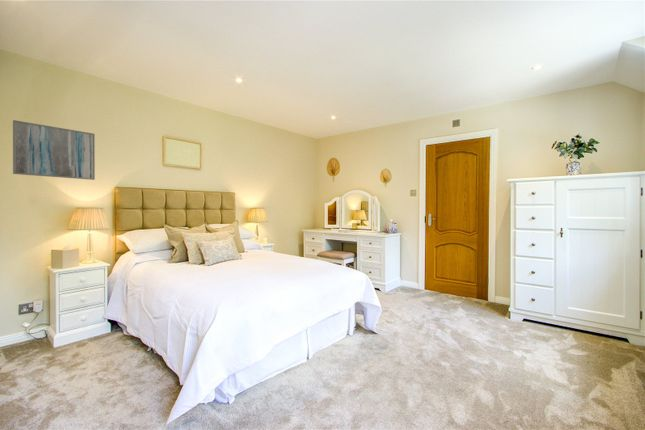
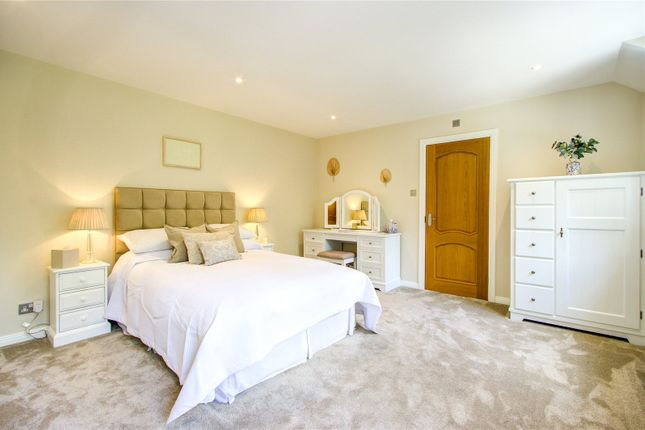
- wall art (56, 152)
